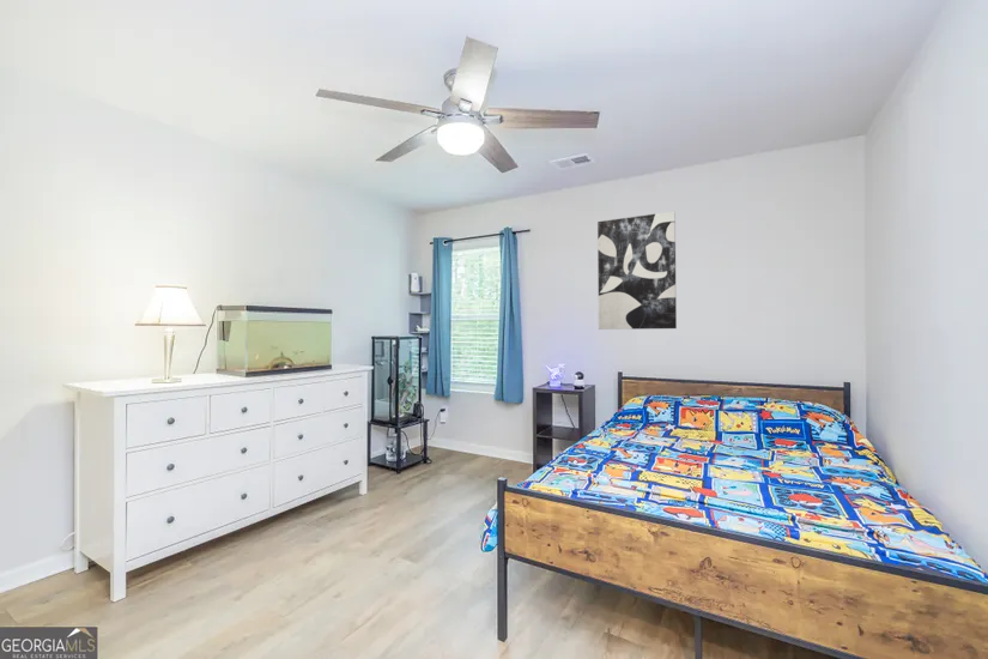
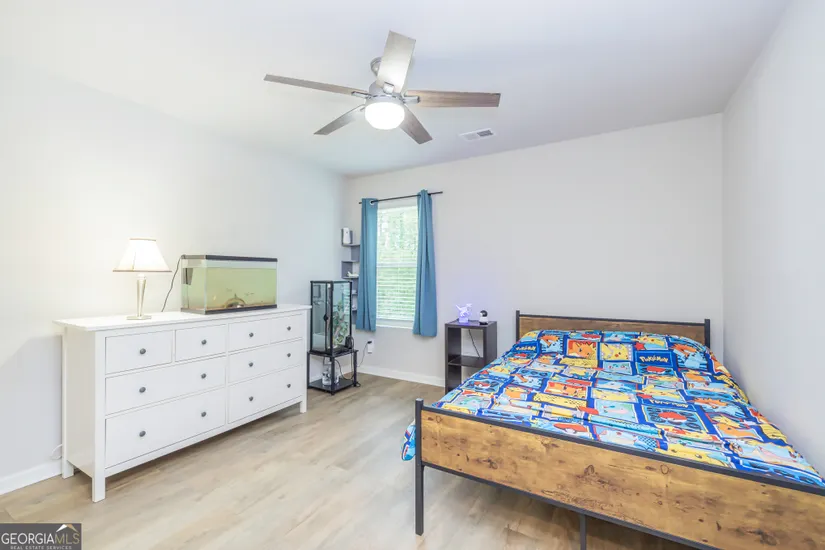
- wall art (635, 272)
